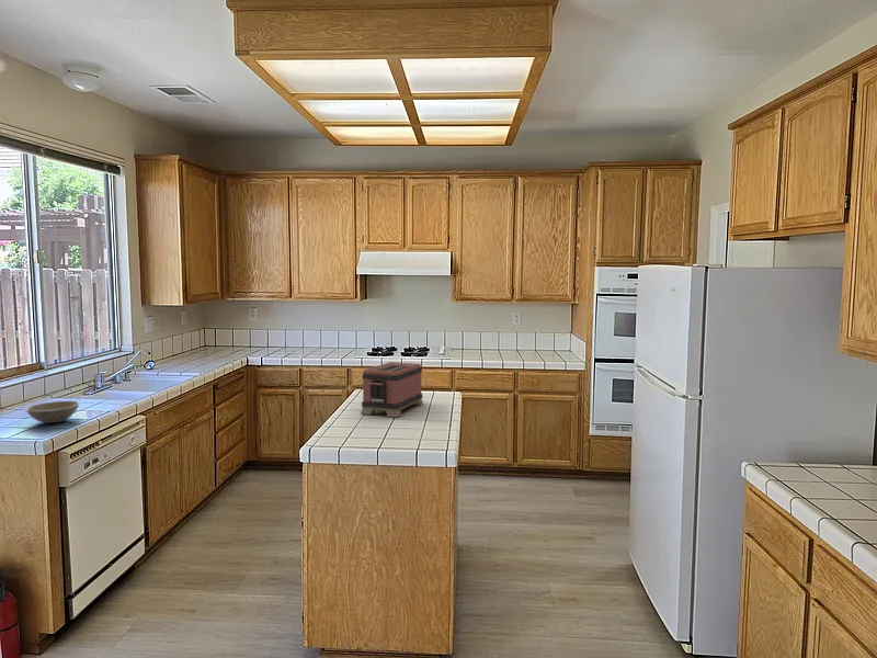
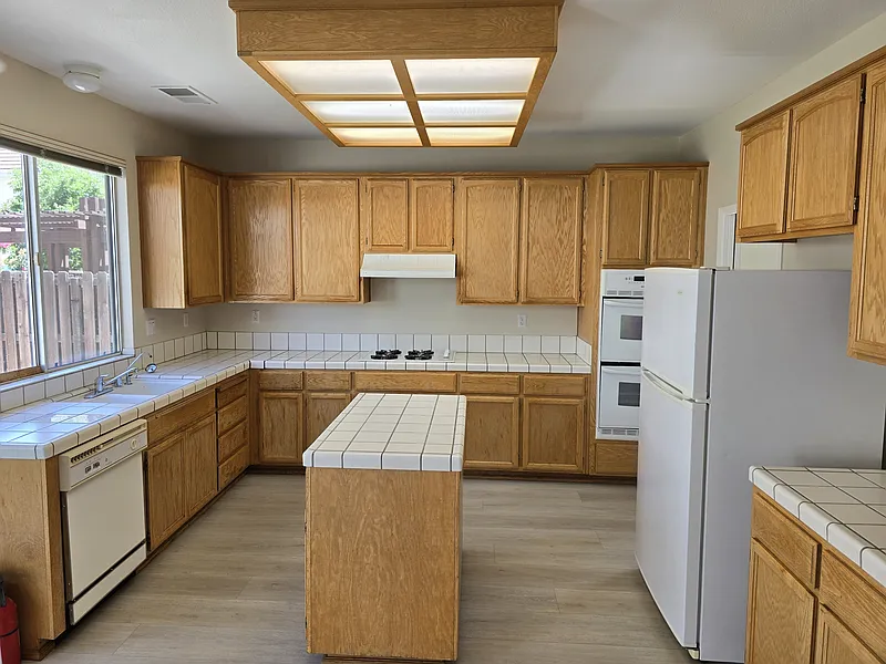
- soup bowl (54, 413)
- toaster (391, 388)
